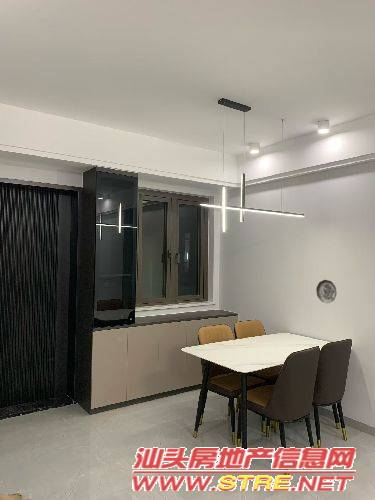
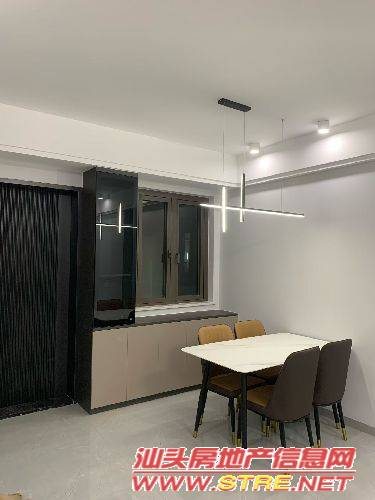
- decorative plate (326, 291)
